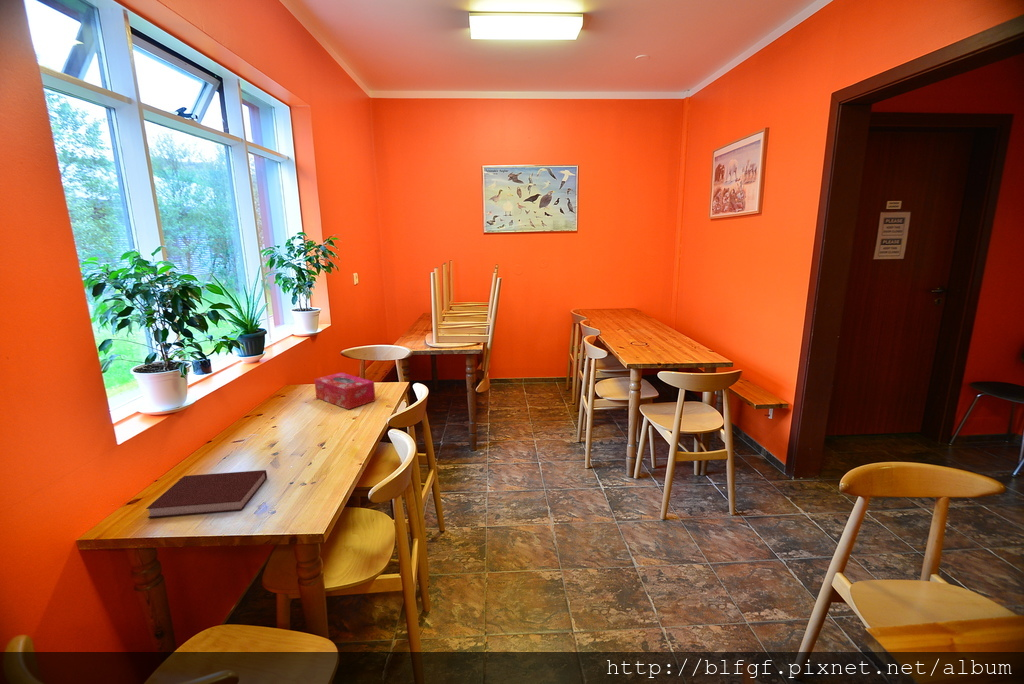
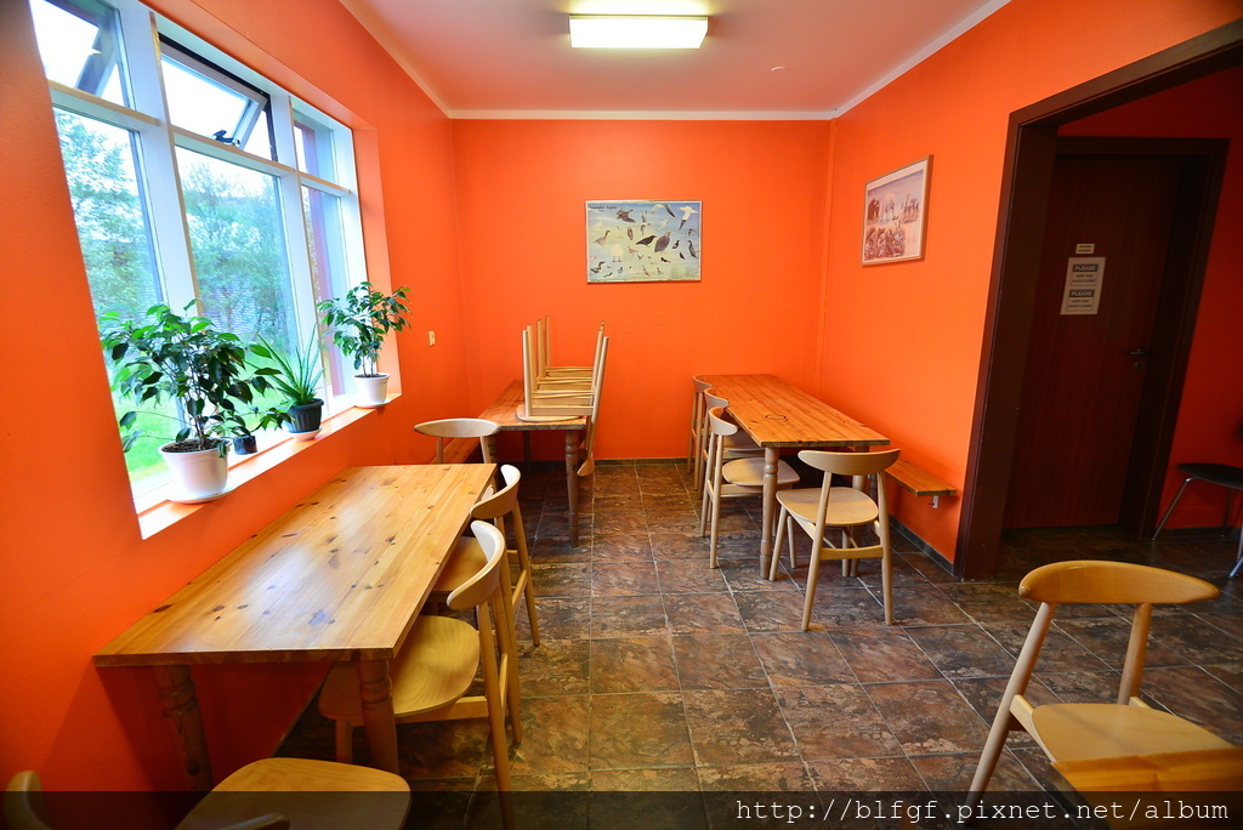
- tissue box (344, 389)
- notebook (211, 492)
